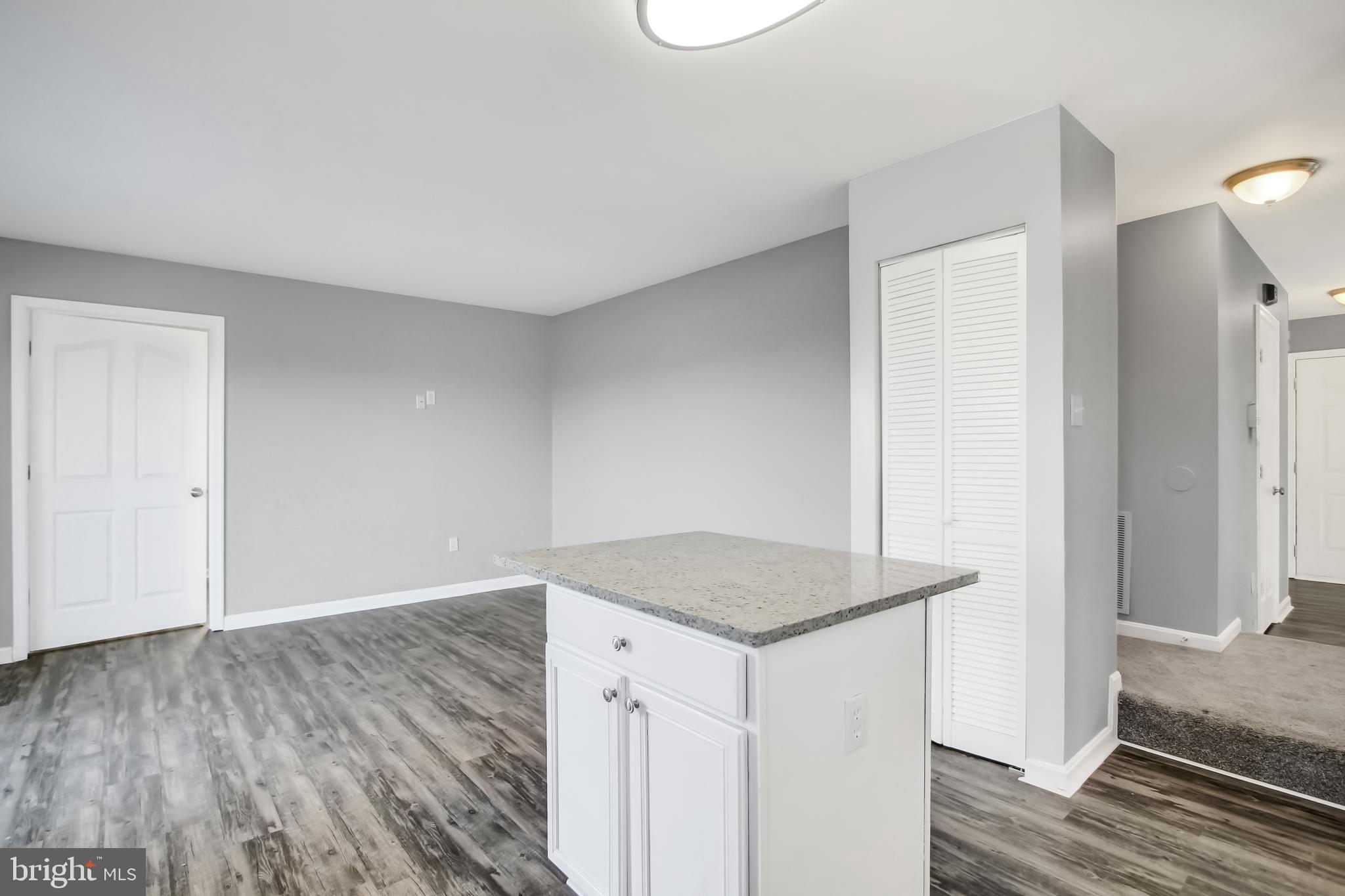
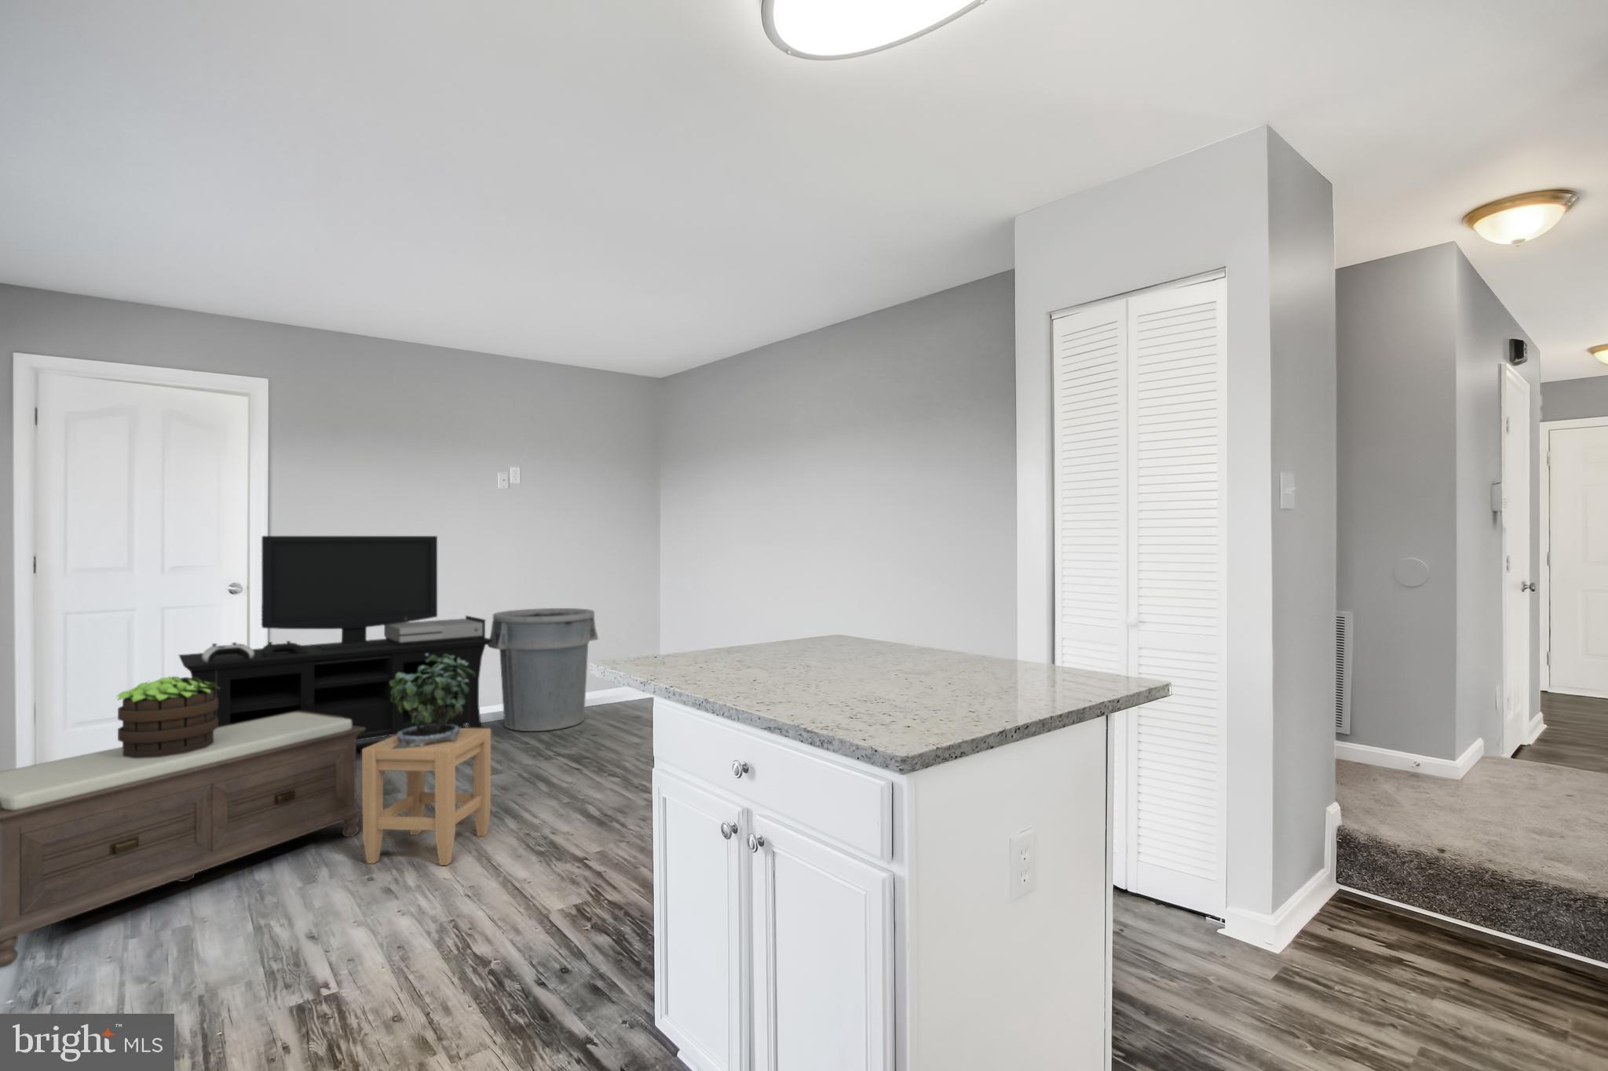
+ trash can (544, 667)
+ potted plant (169, 711)
+ media console (347, 645)
+ bench (182, 813)
+ potted plant (433, 694)
+ stool (429, 792)
